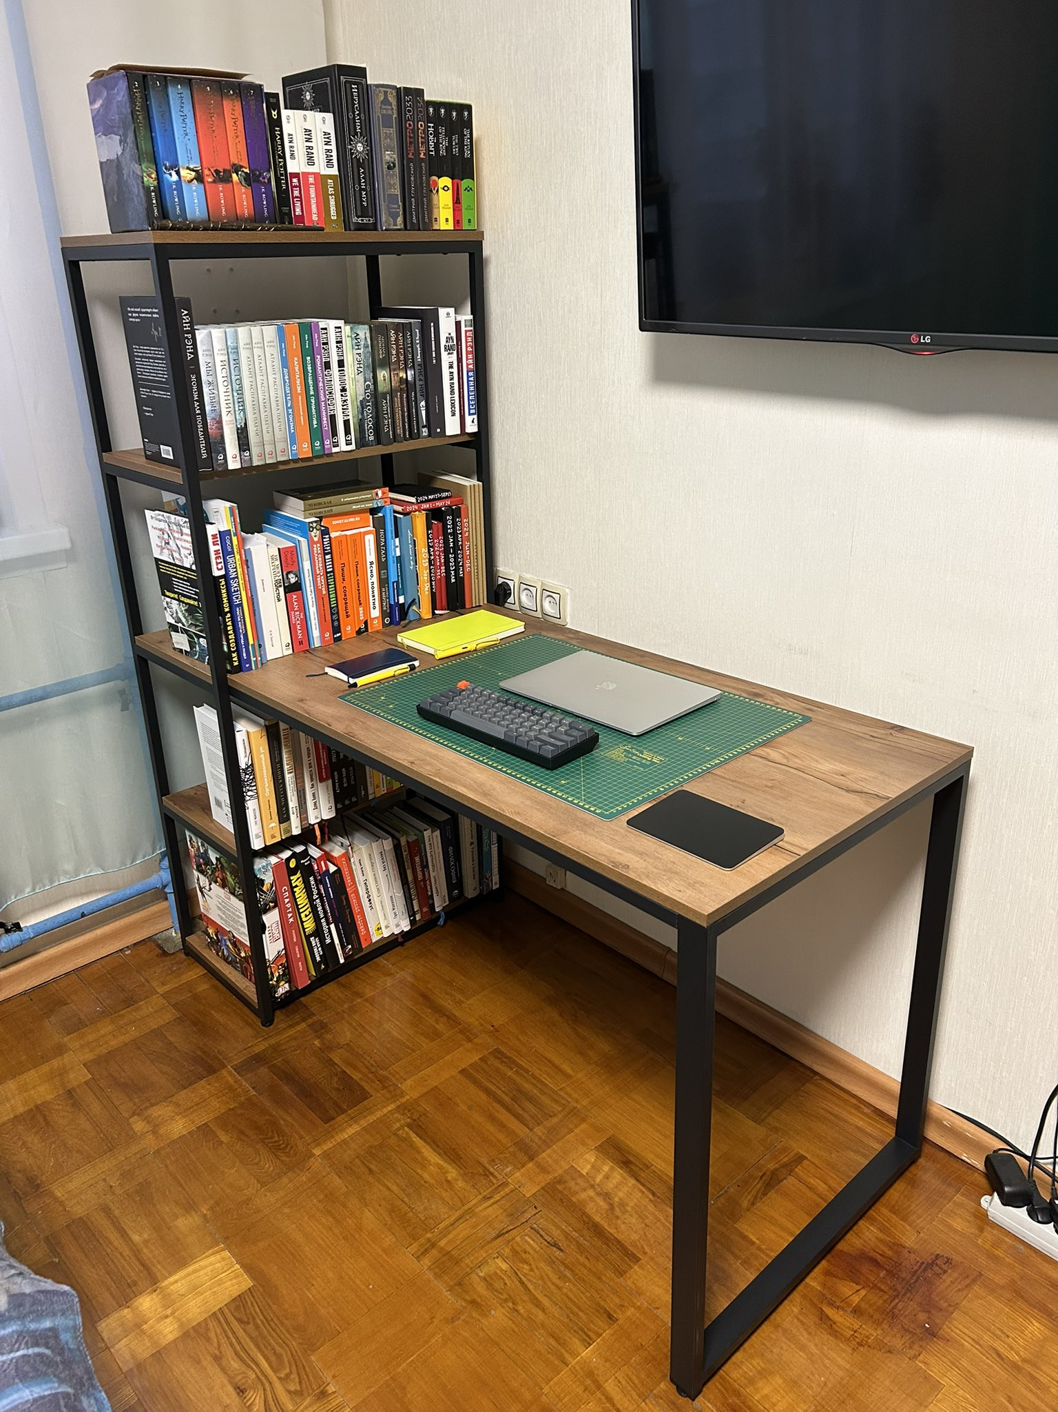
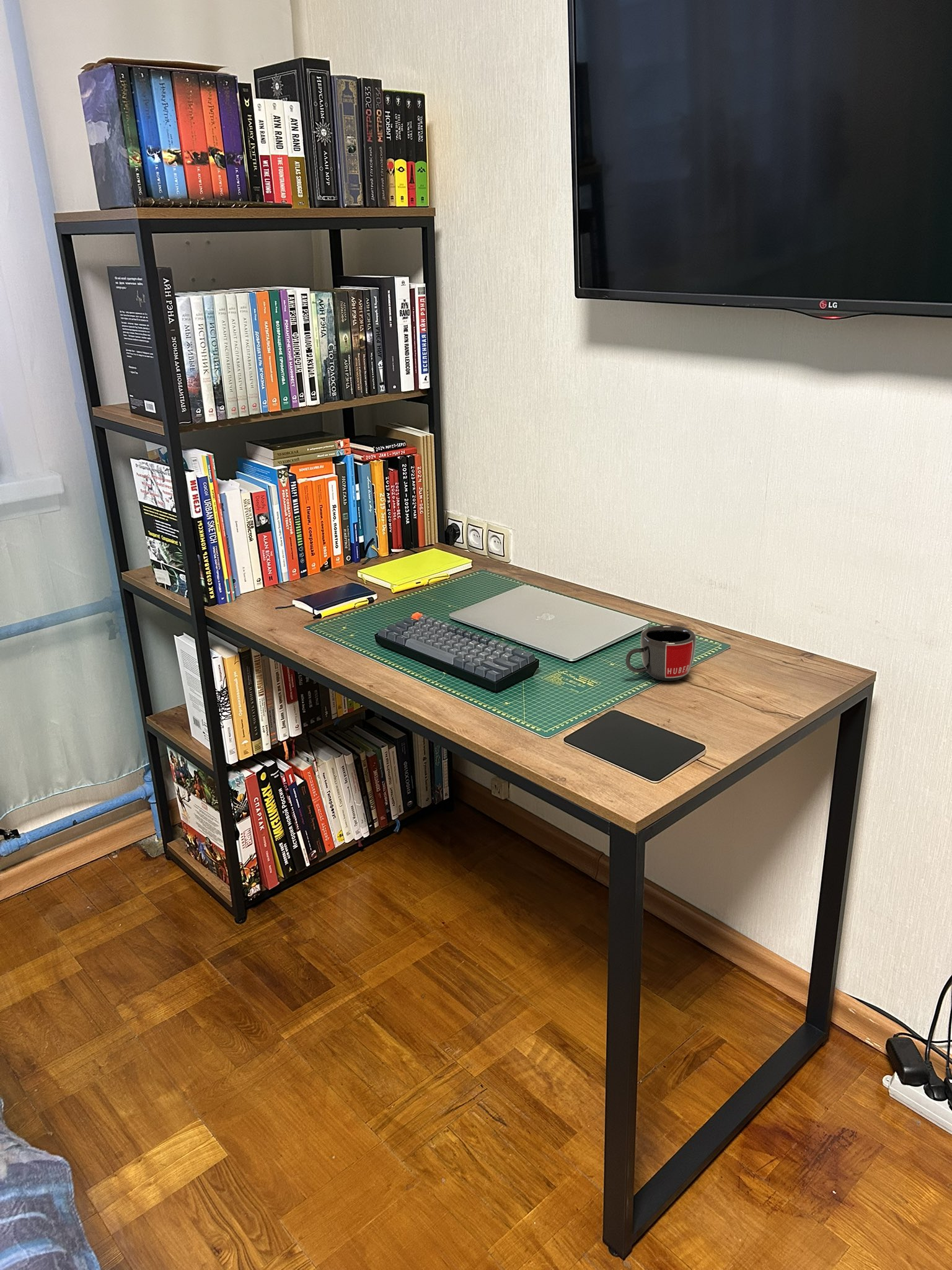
+ mug (659, 655)
